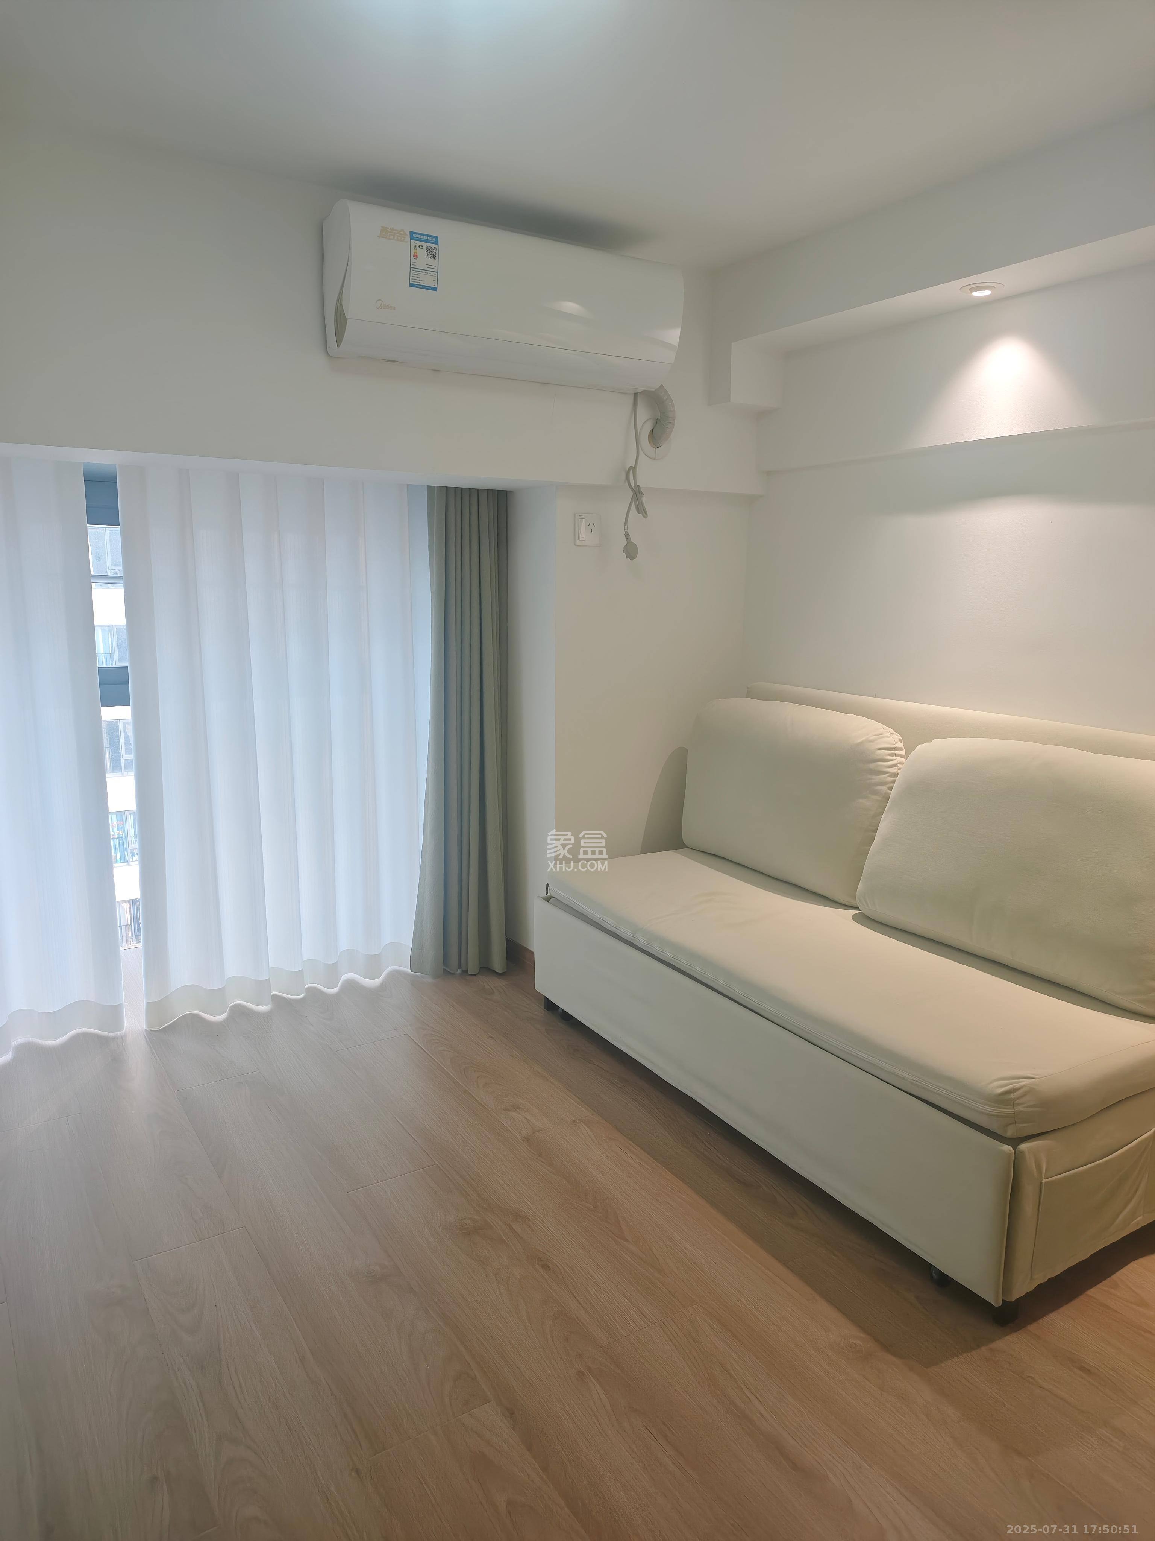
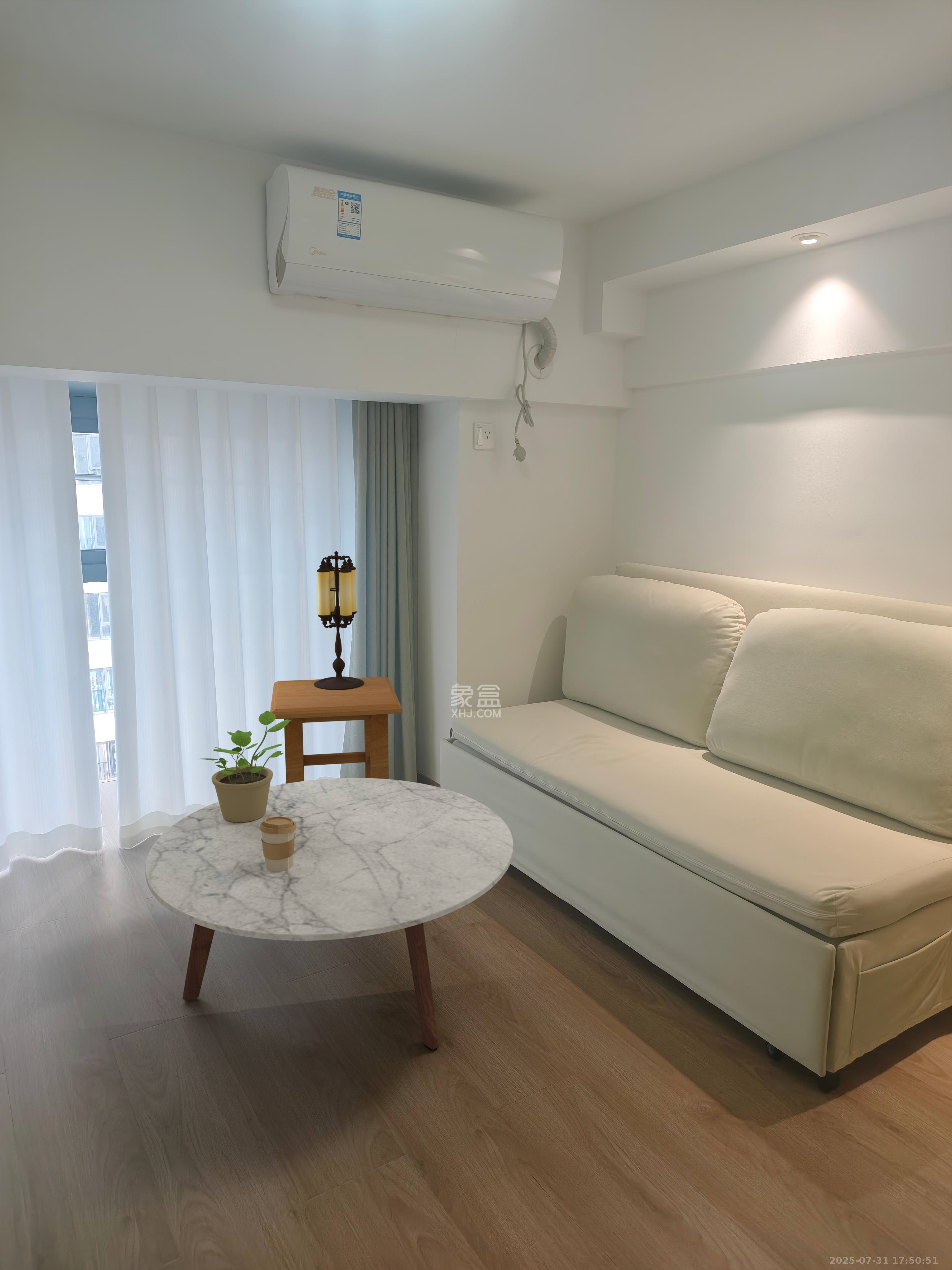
+ potted plant (243, 768)
+ coffee table (337, 911)
+ side table (336, 764)
+ coffee cup (279, 842)
+ table lamp (337, 618)
